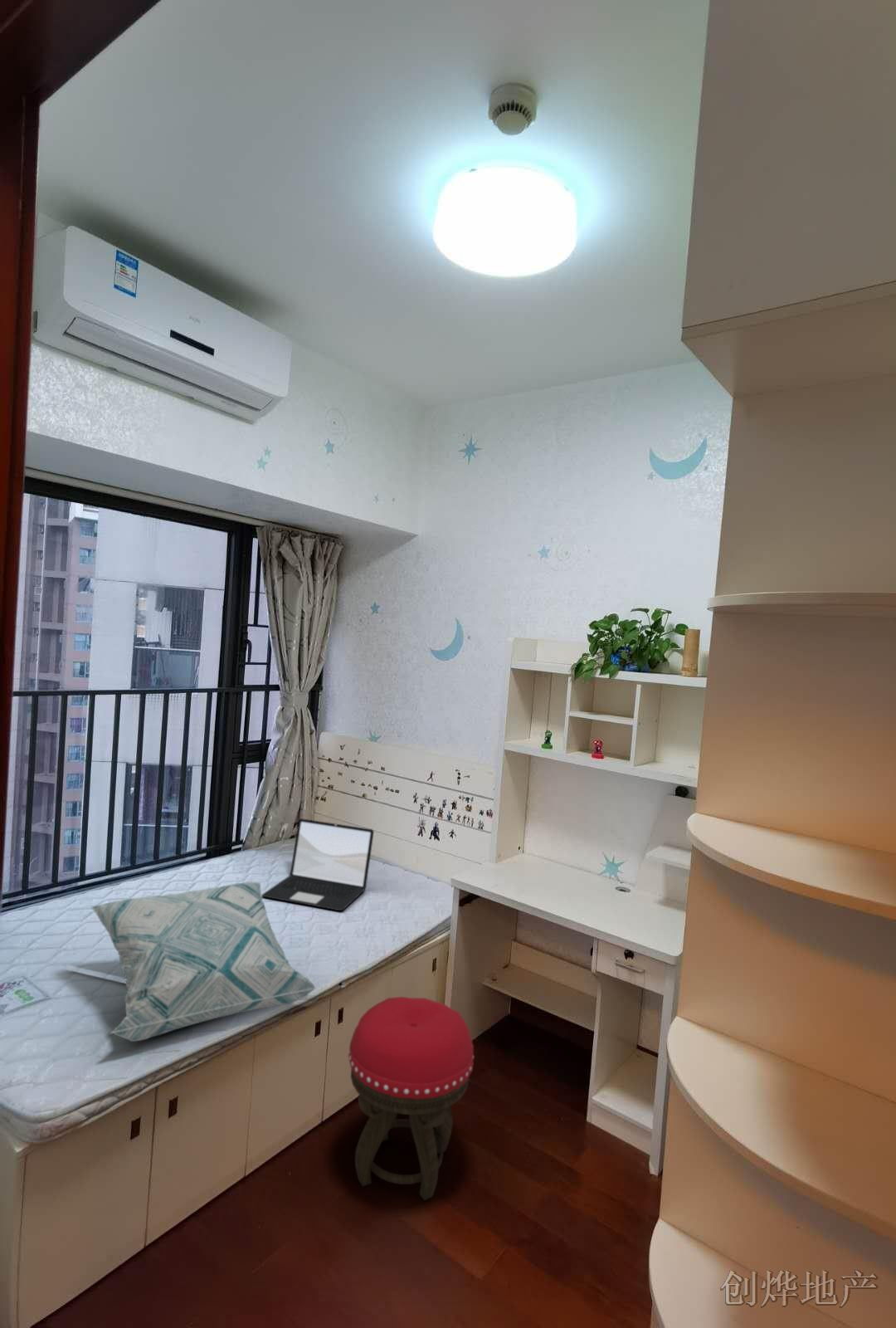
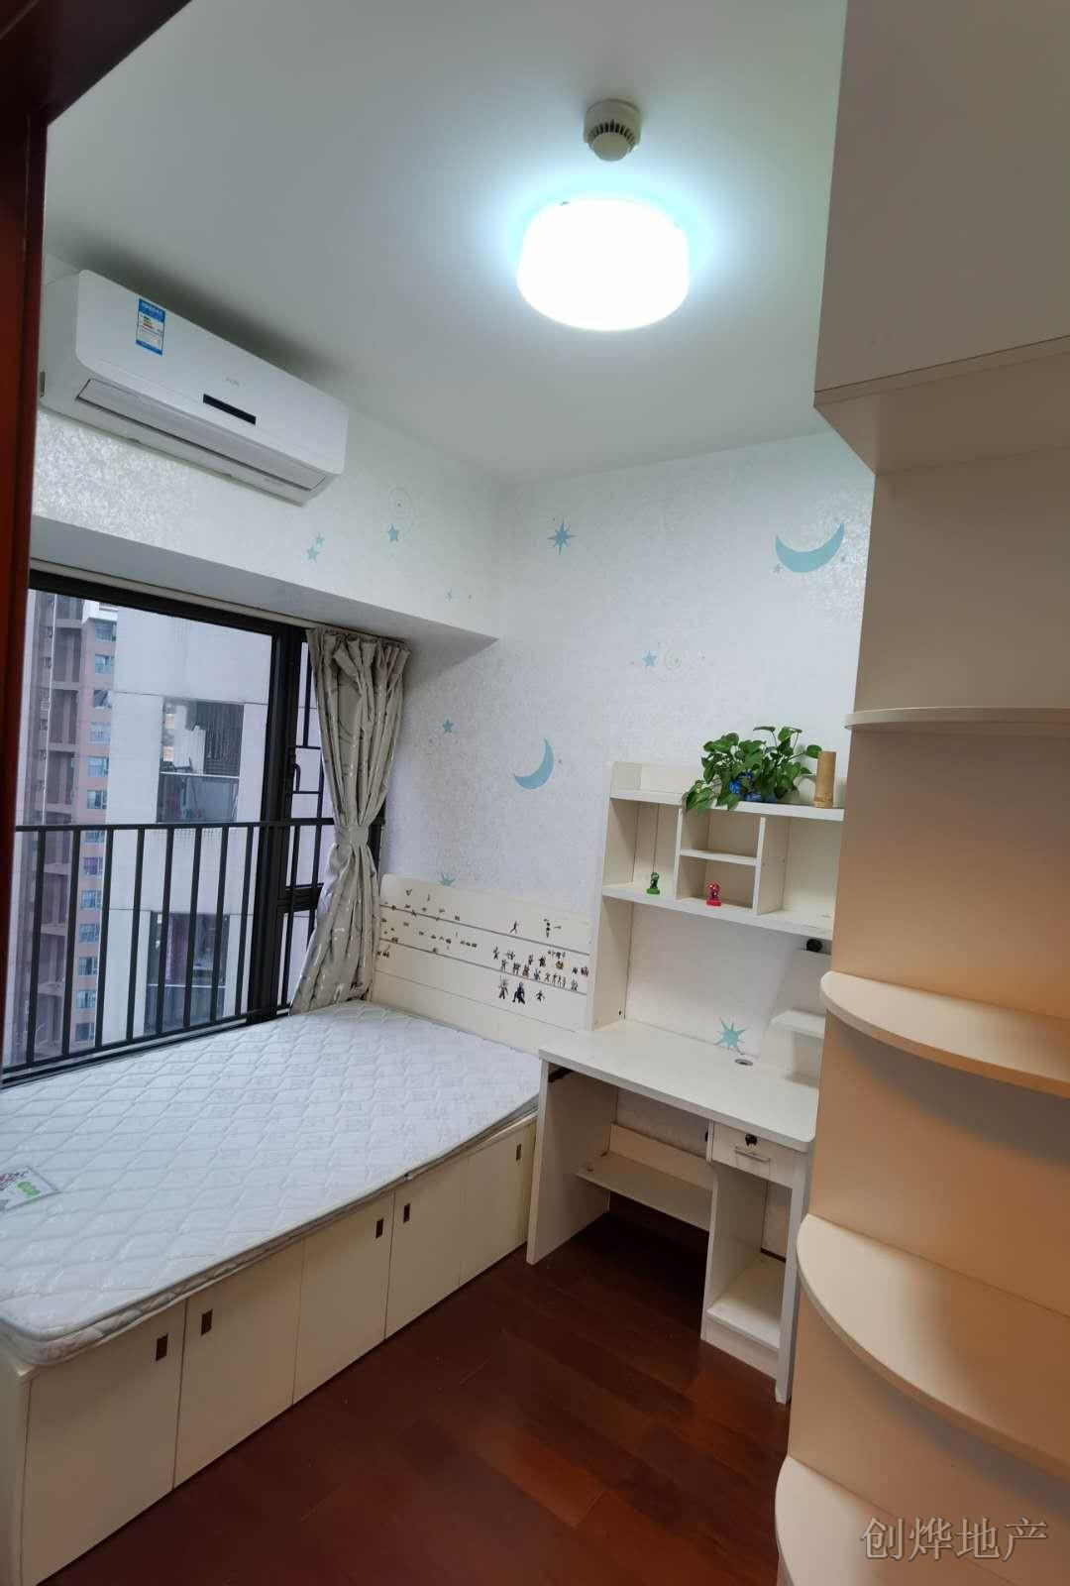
- stool (408, 1091)
- laptop (319, 862)
- decorative pillow (199, 950)
